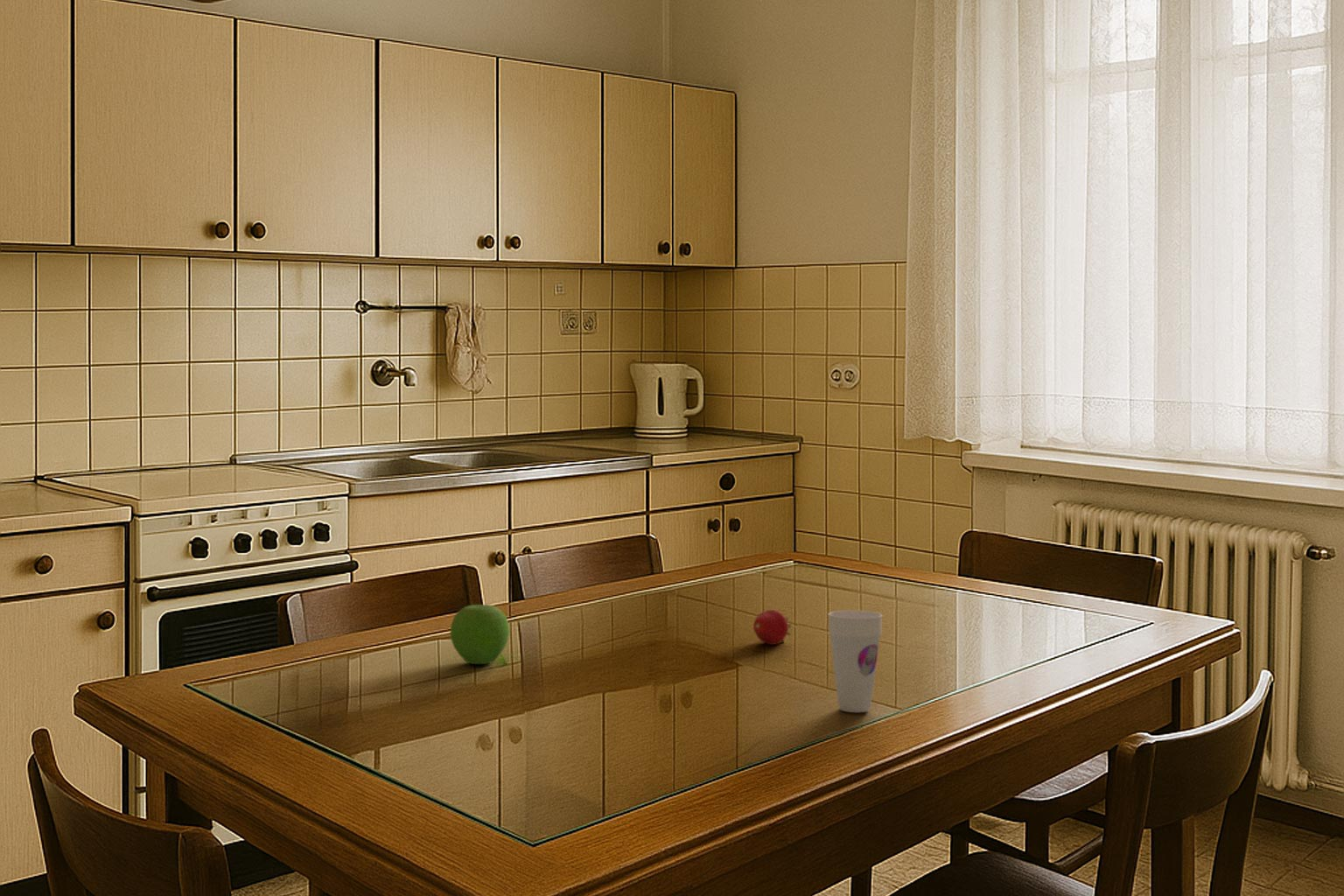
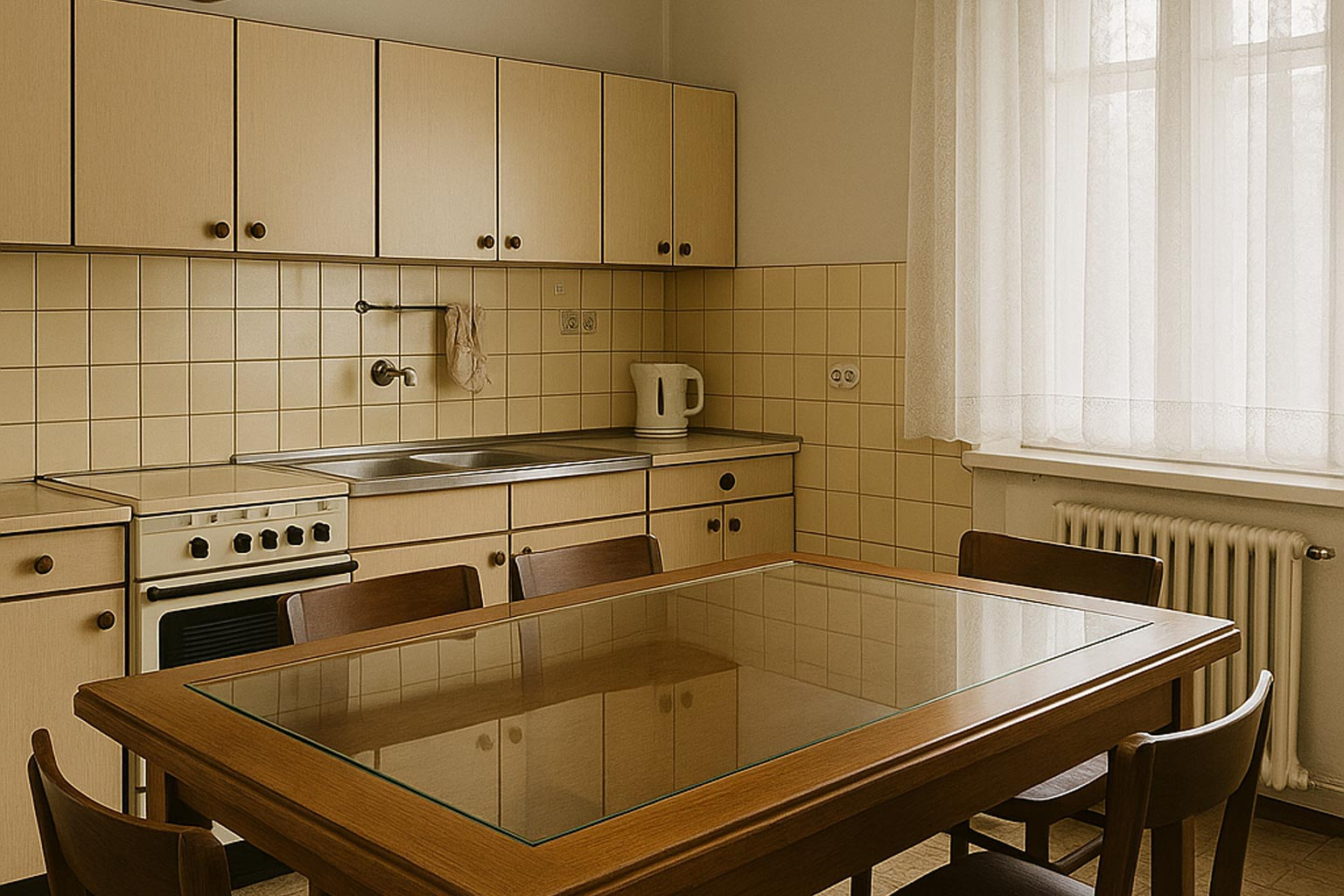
- cup (854, 662)
- fruit (769, 627)
- fruit (480, 634)
